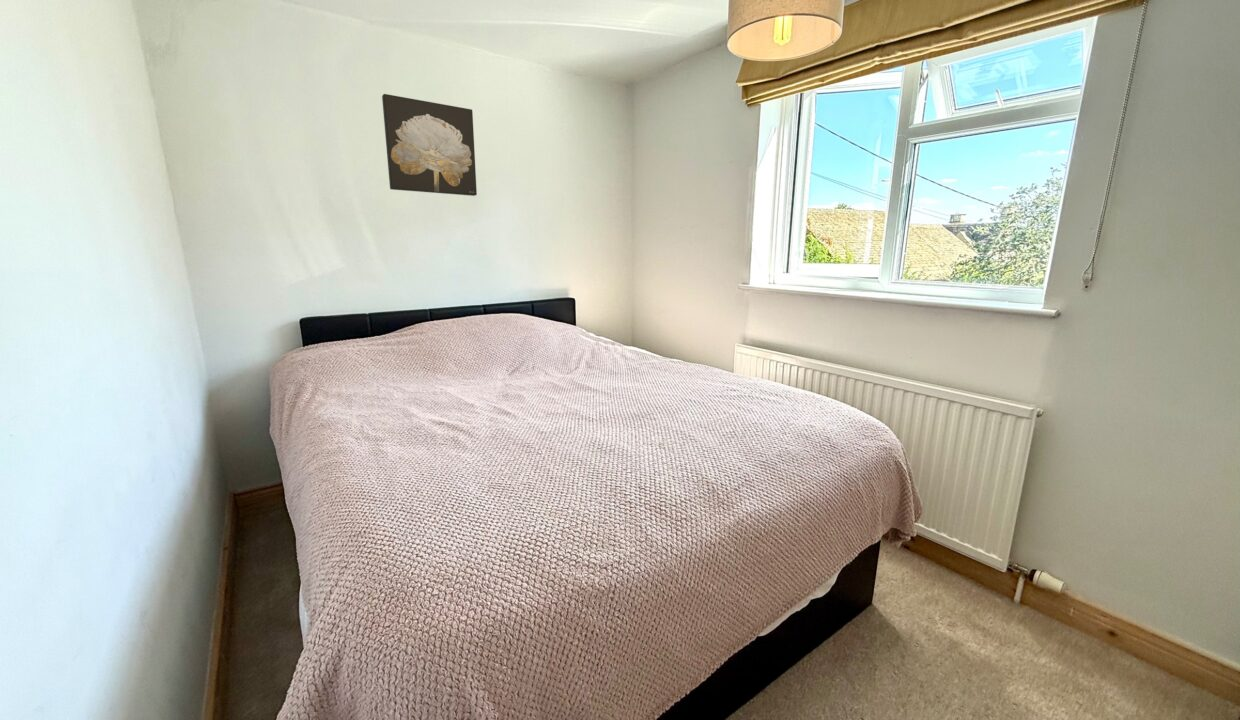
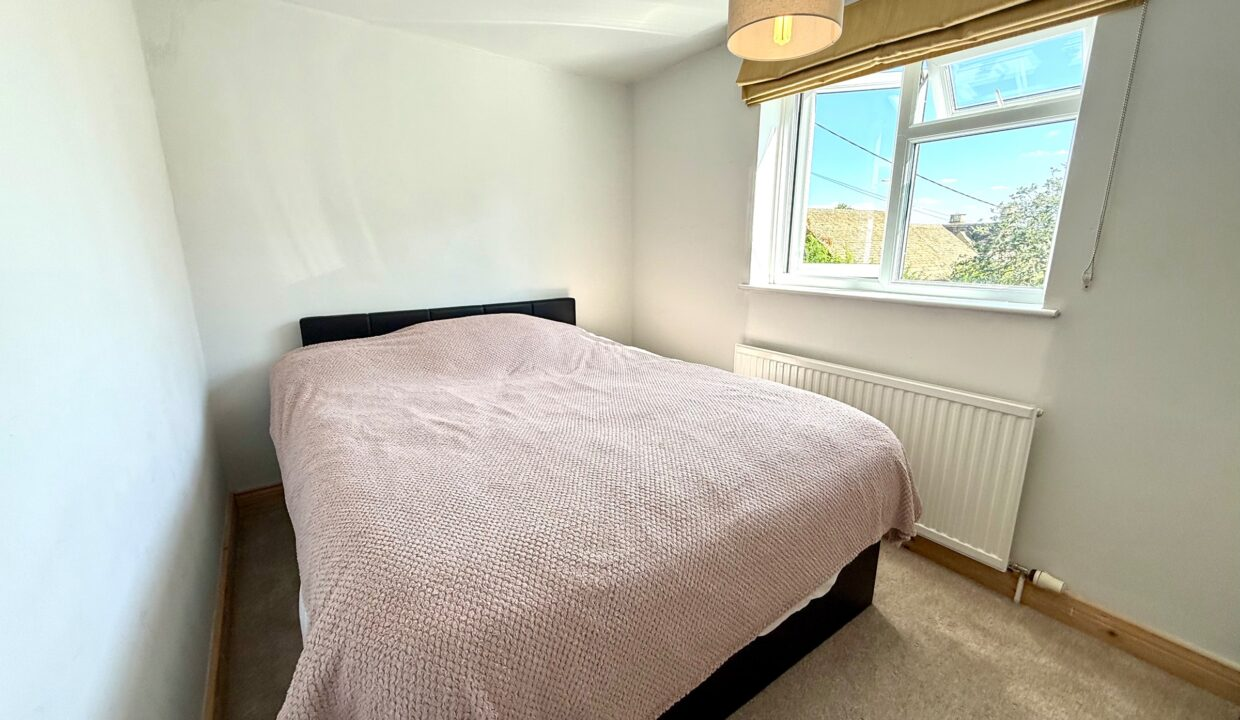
- wall art (432, 148)
